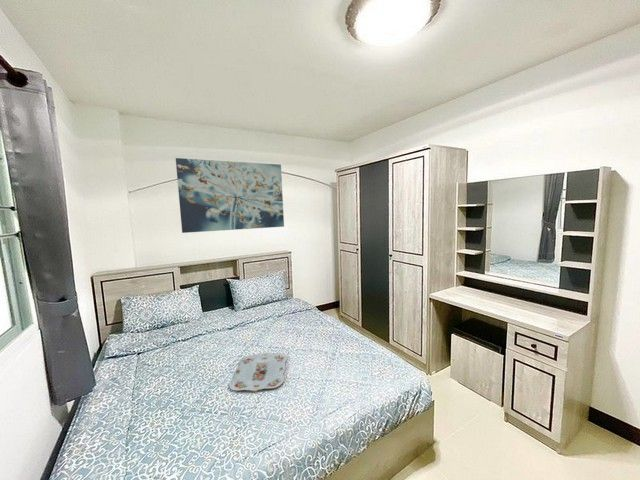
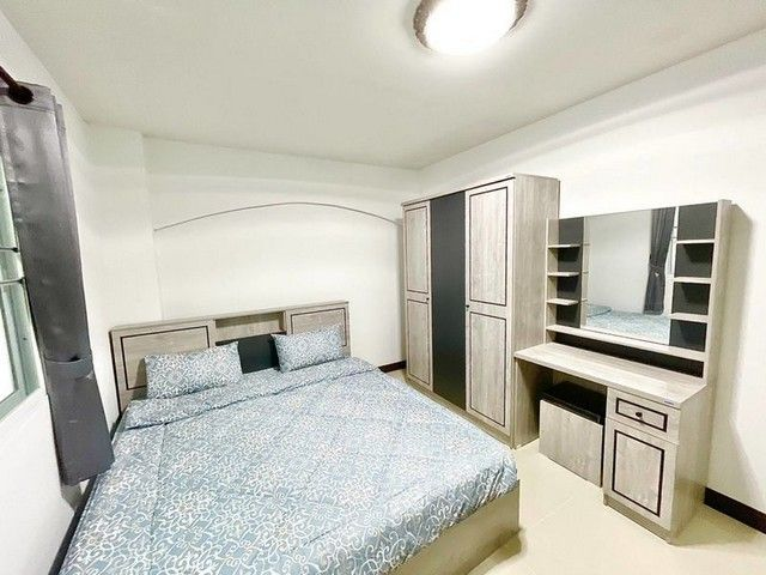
- wall art (235, 196)
- serving tray (260, 370)
